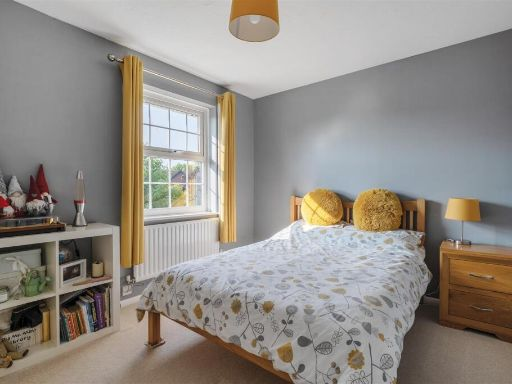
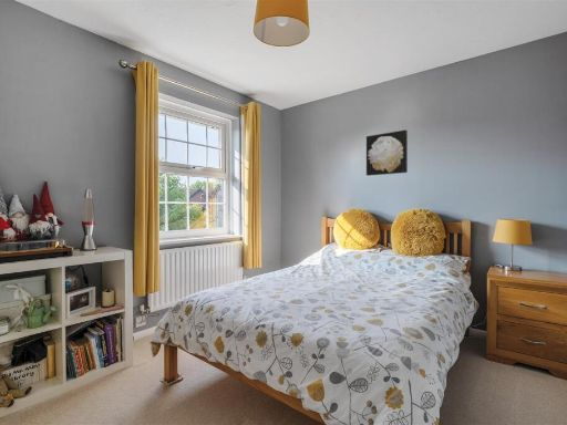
+ wall art (385, 154)
